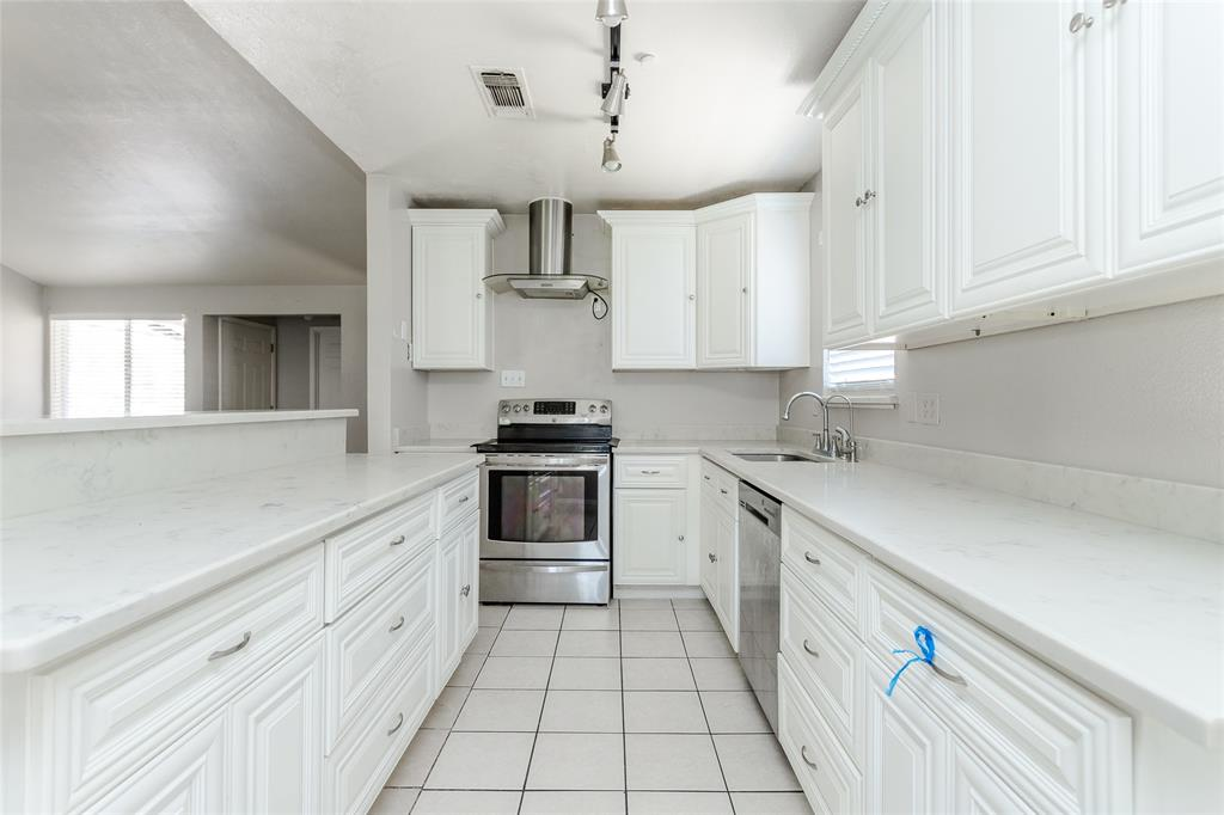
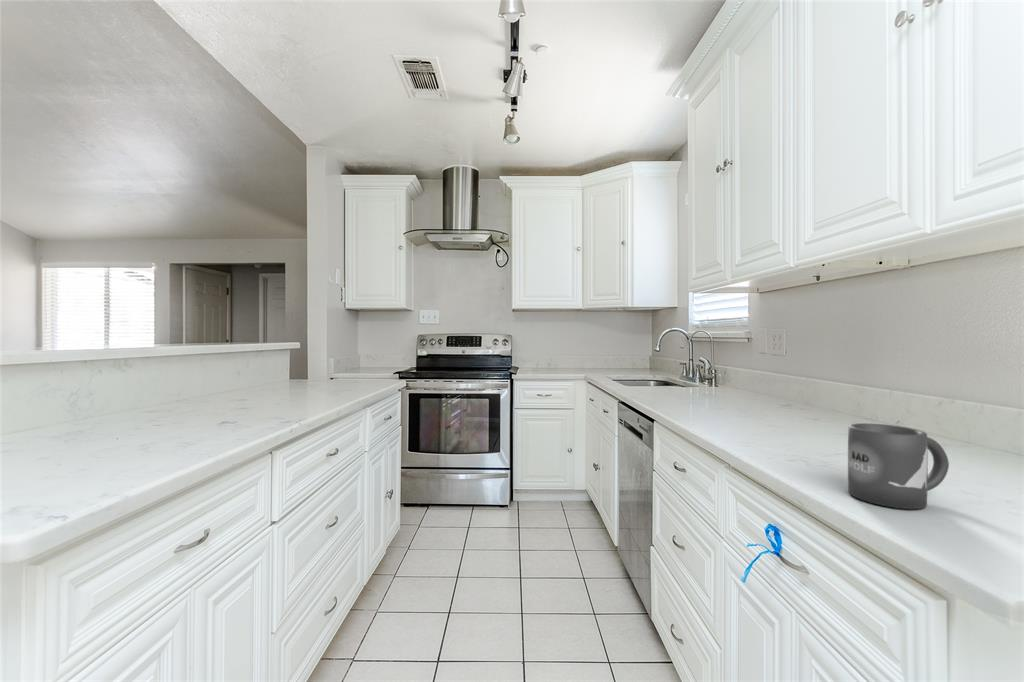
+ mug (896, 463)
